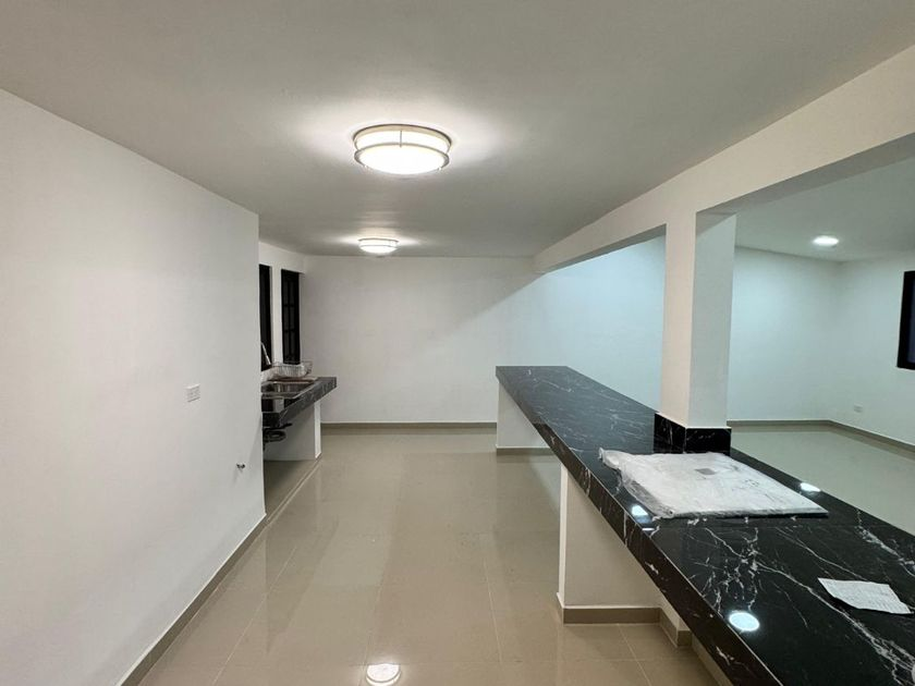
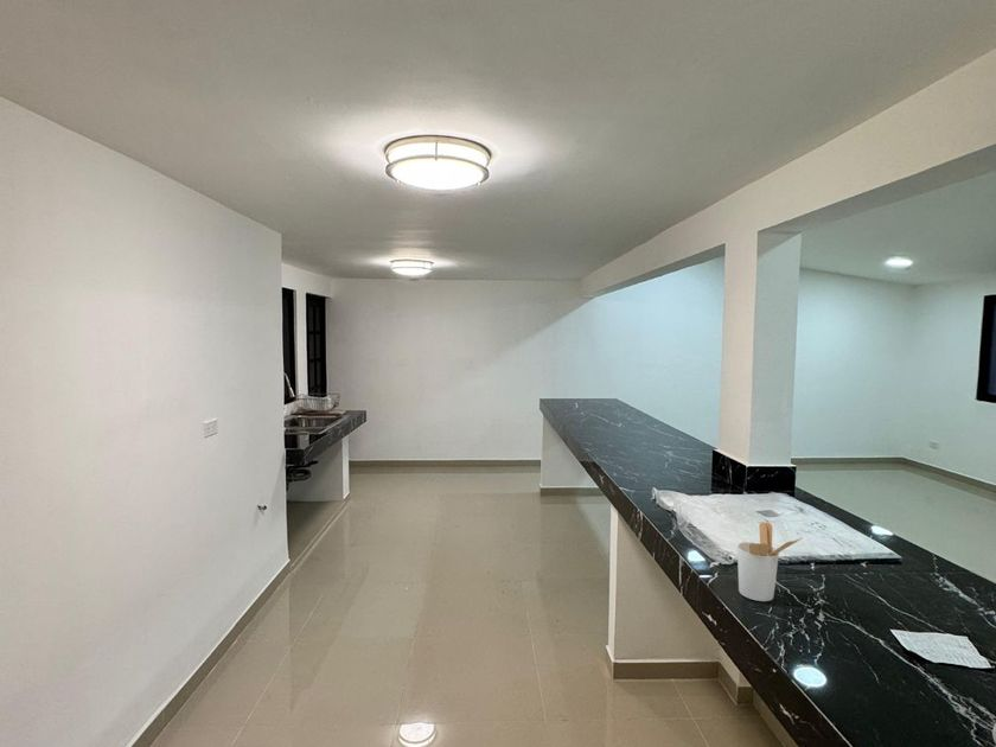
+ utensil holder (767, 563)
